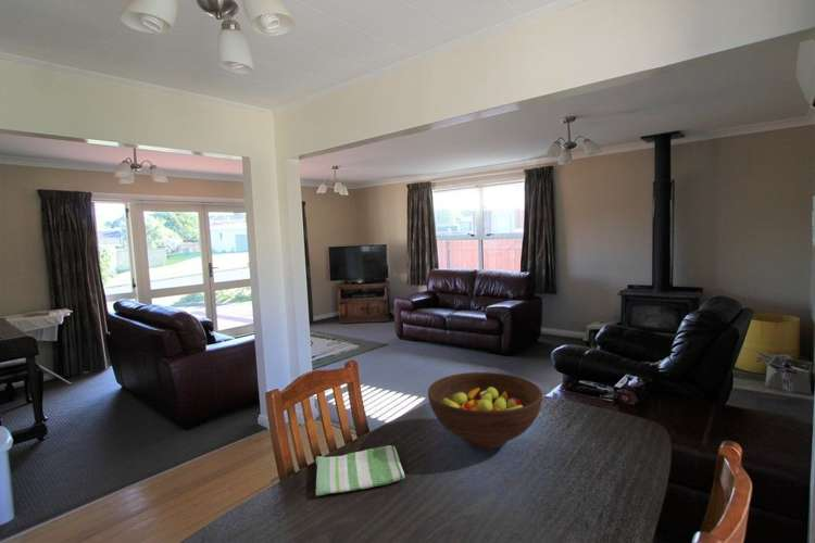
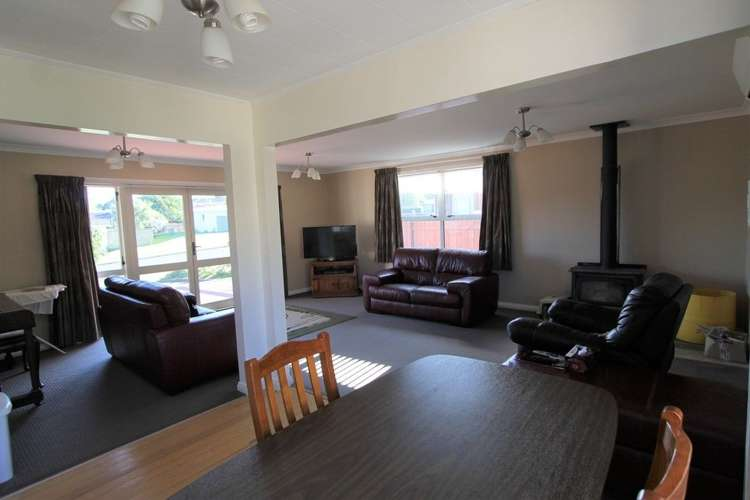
- dish towel (359, 467)
- fruit bowl (484, 414)
